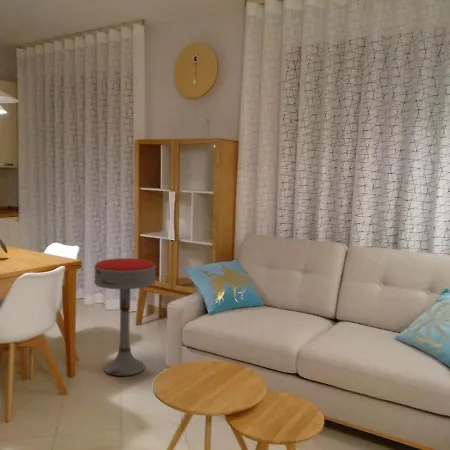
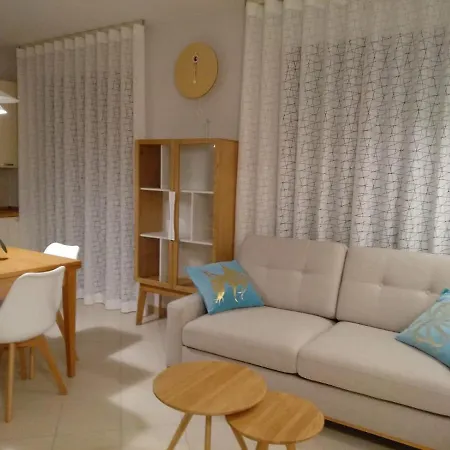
- bar stool (124, 314)
